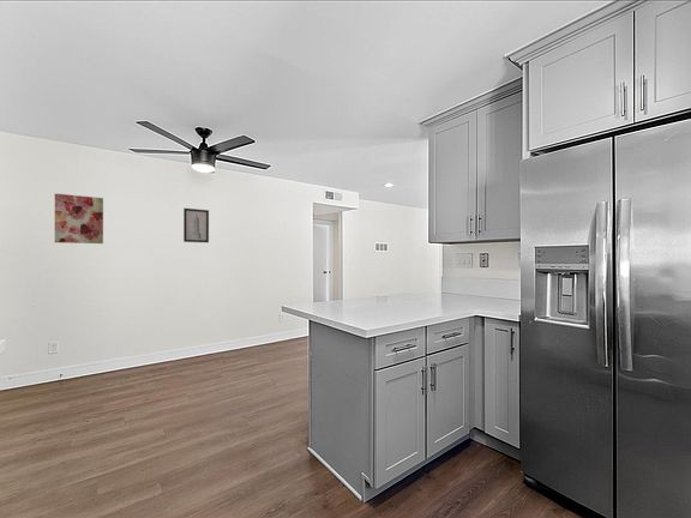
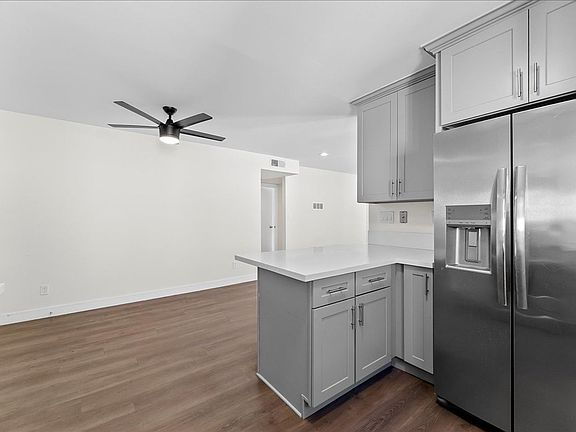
- wall art (196, 225)
- wall art (79, 219)
